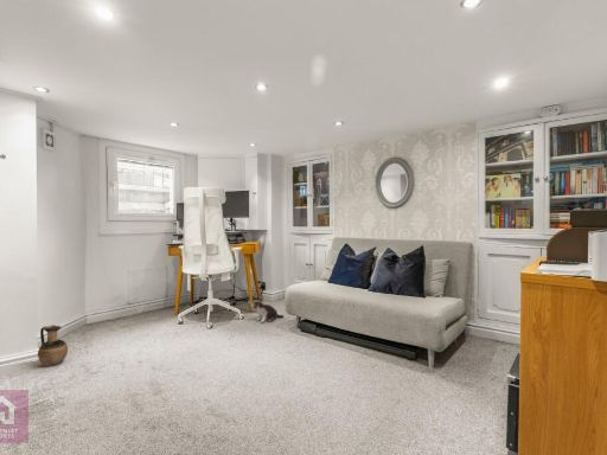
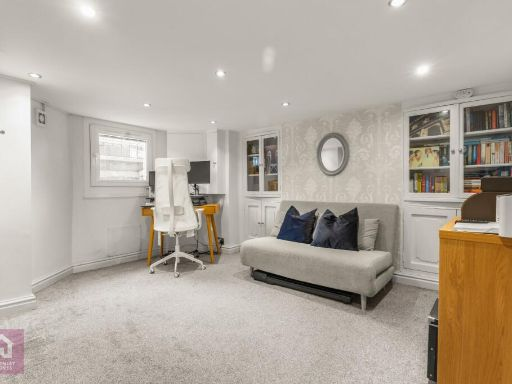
- plush toy (267, 309)
- ceramic jug (52, 345)
